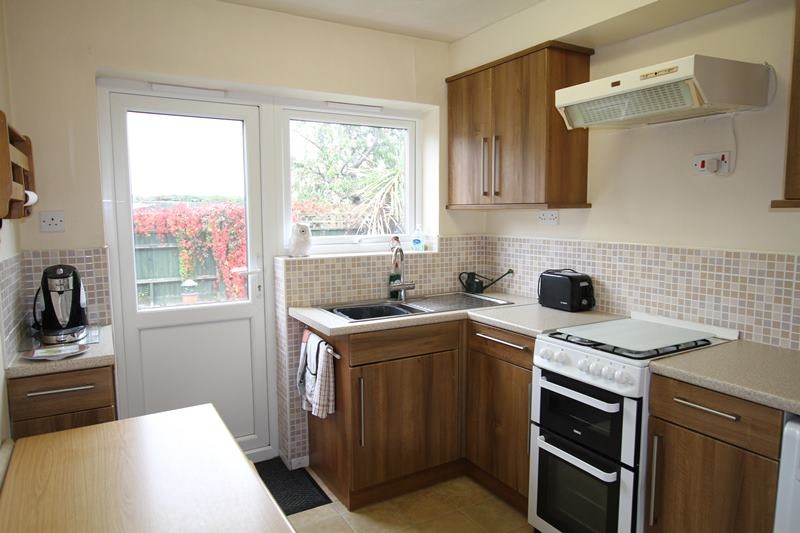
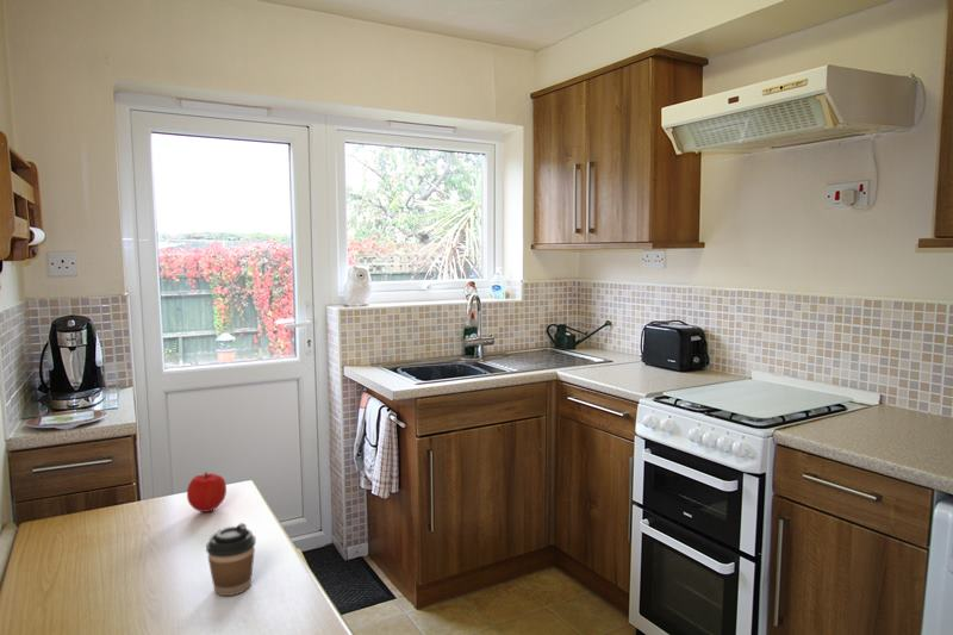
+ coffee cup (231, 558)
+ fruit (206, 491)
